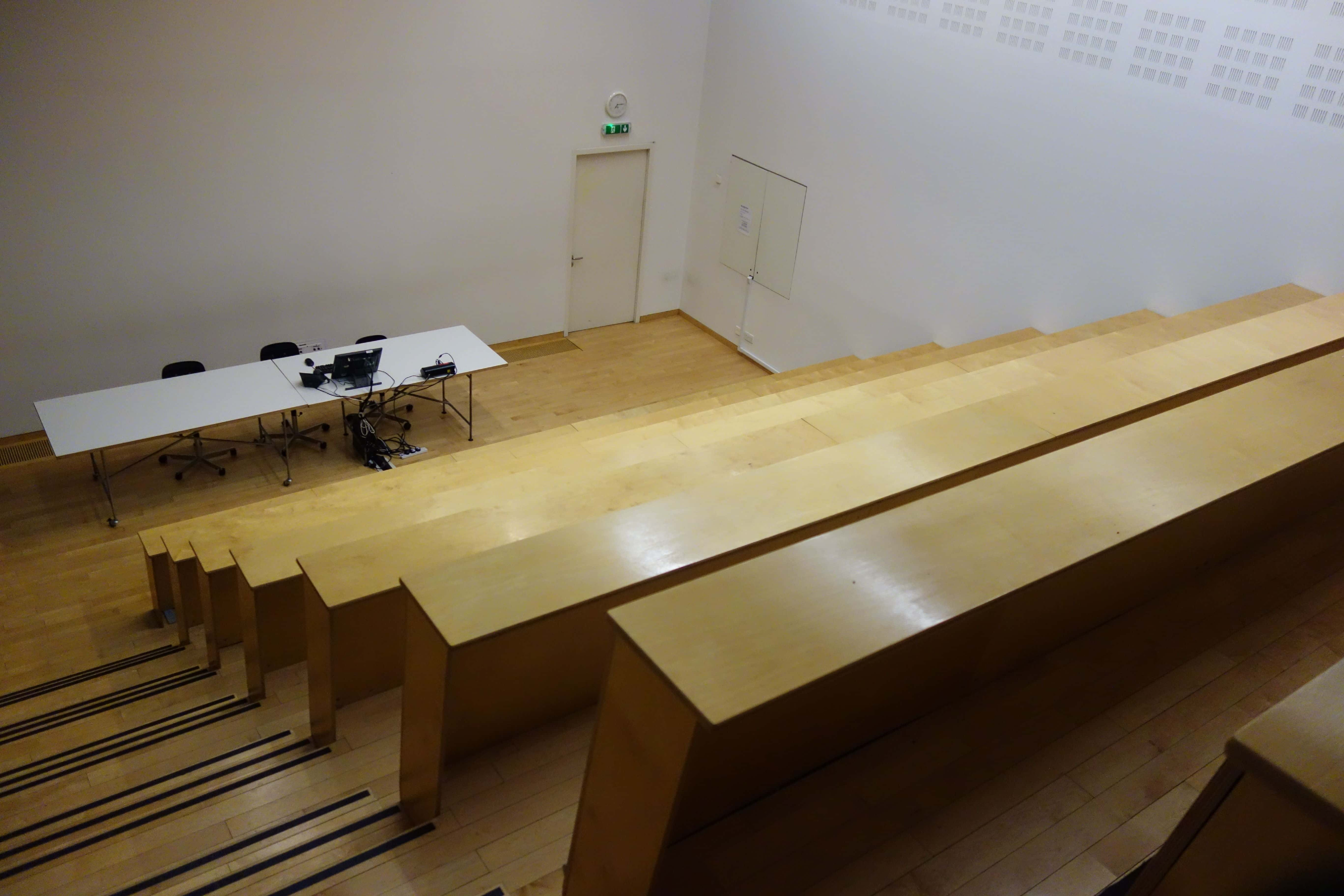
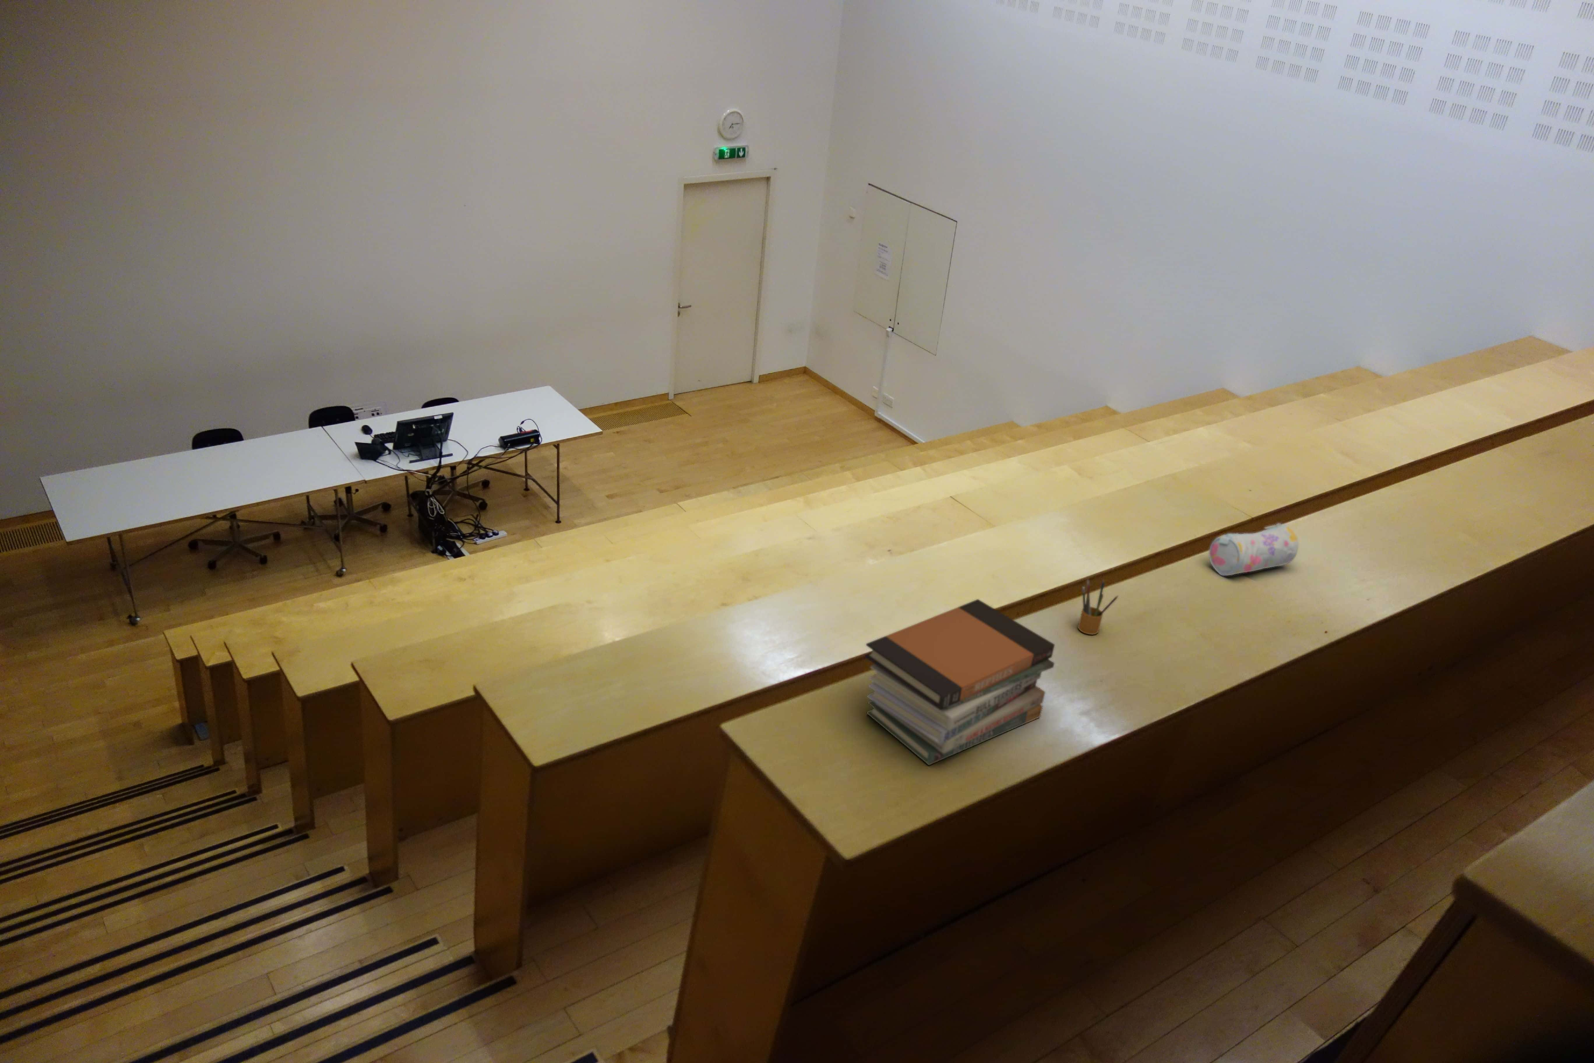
+ book stack (957, 681)
+ pencil case (1255, 549)
+ pencil box (1095, 607)
